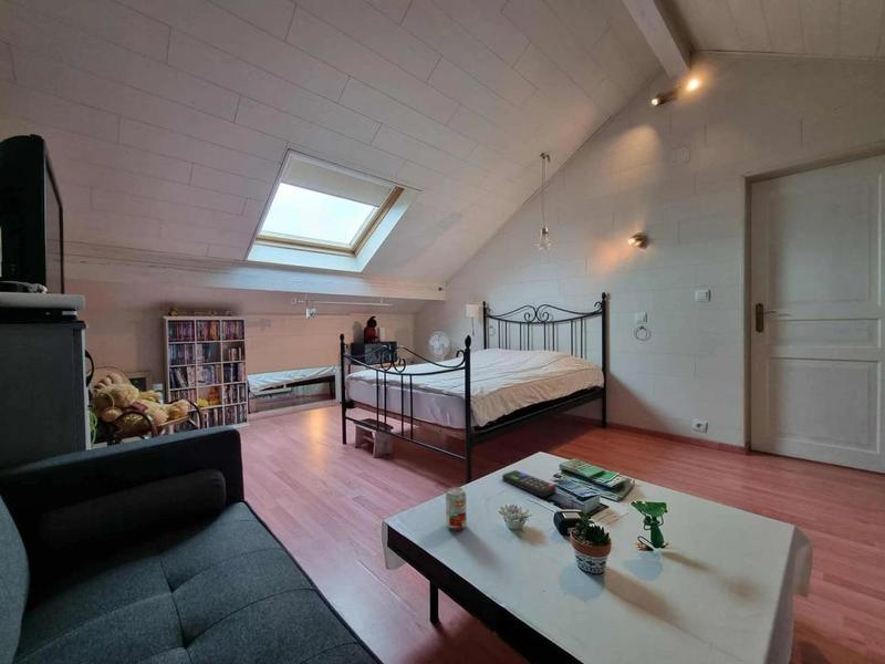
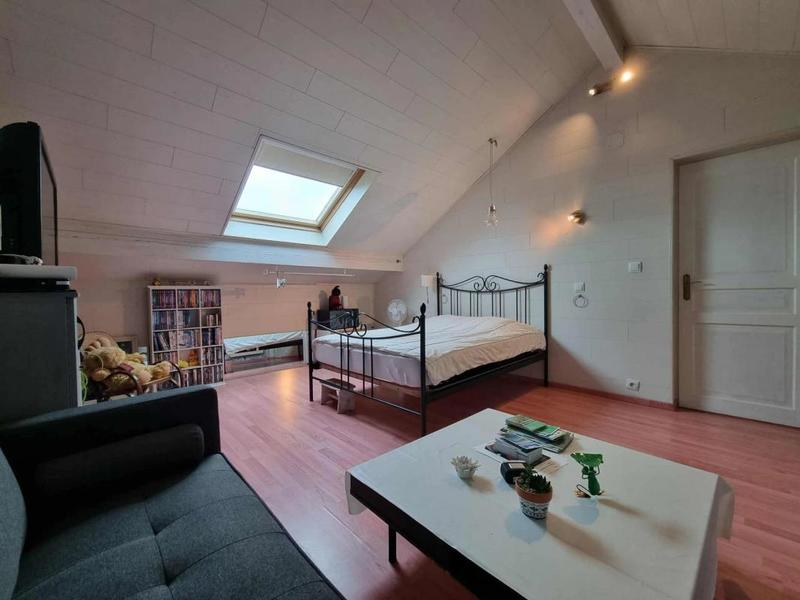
- beverage can (456, 508)
- remote control (528, 481)
